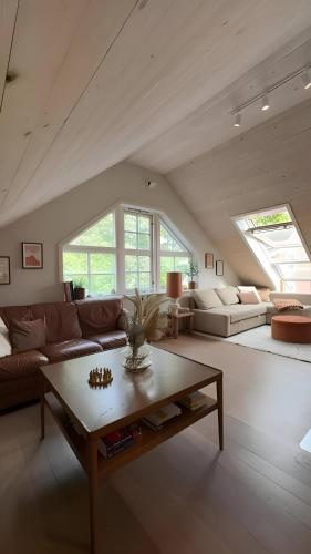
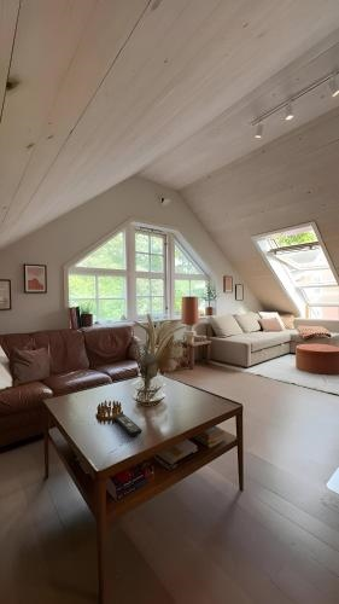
+ remote control (127, 424)
